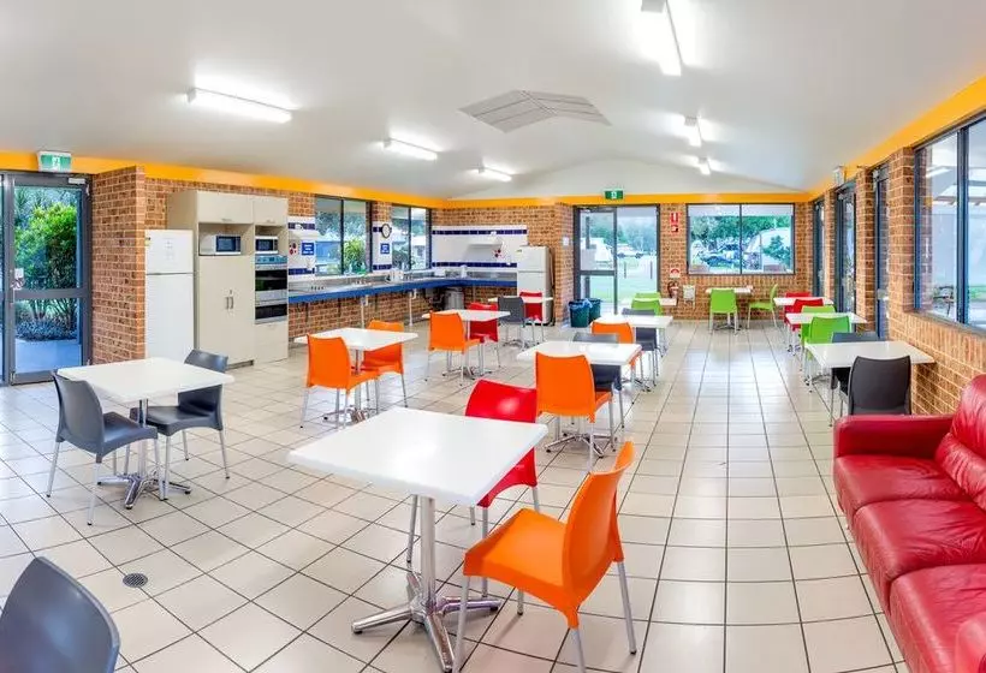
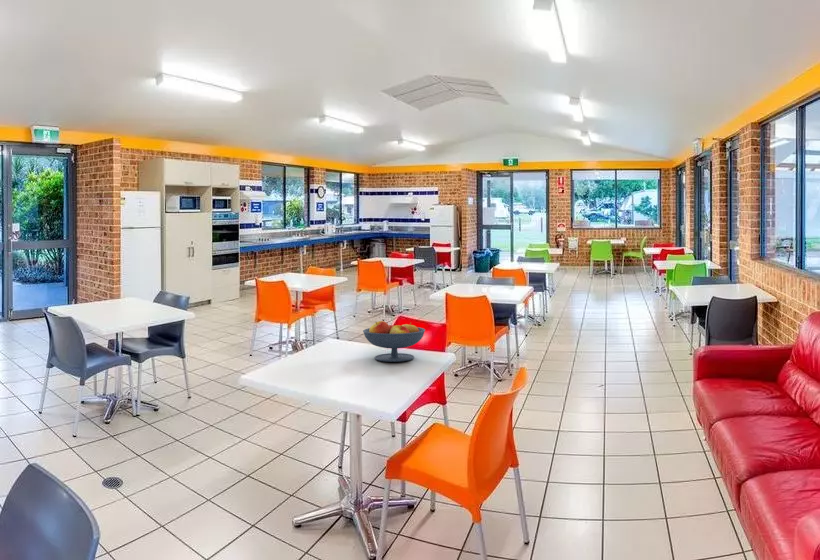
+ fruit bowl (394, 339)
